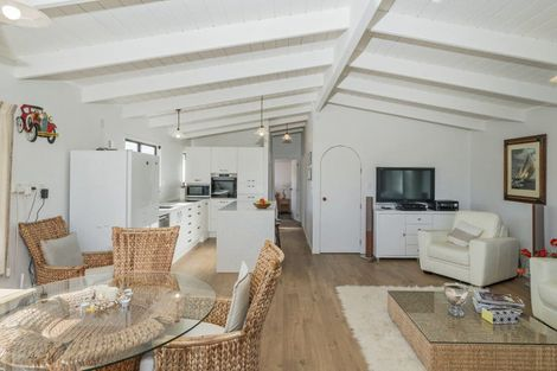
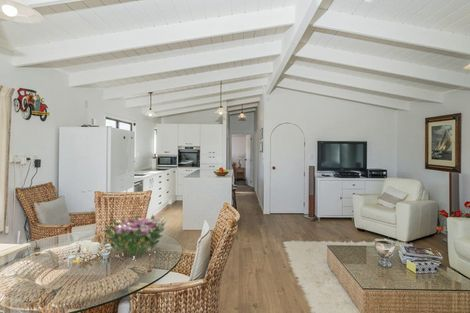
+ flower arrangement (136, 236)
